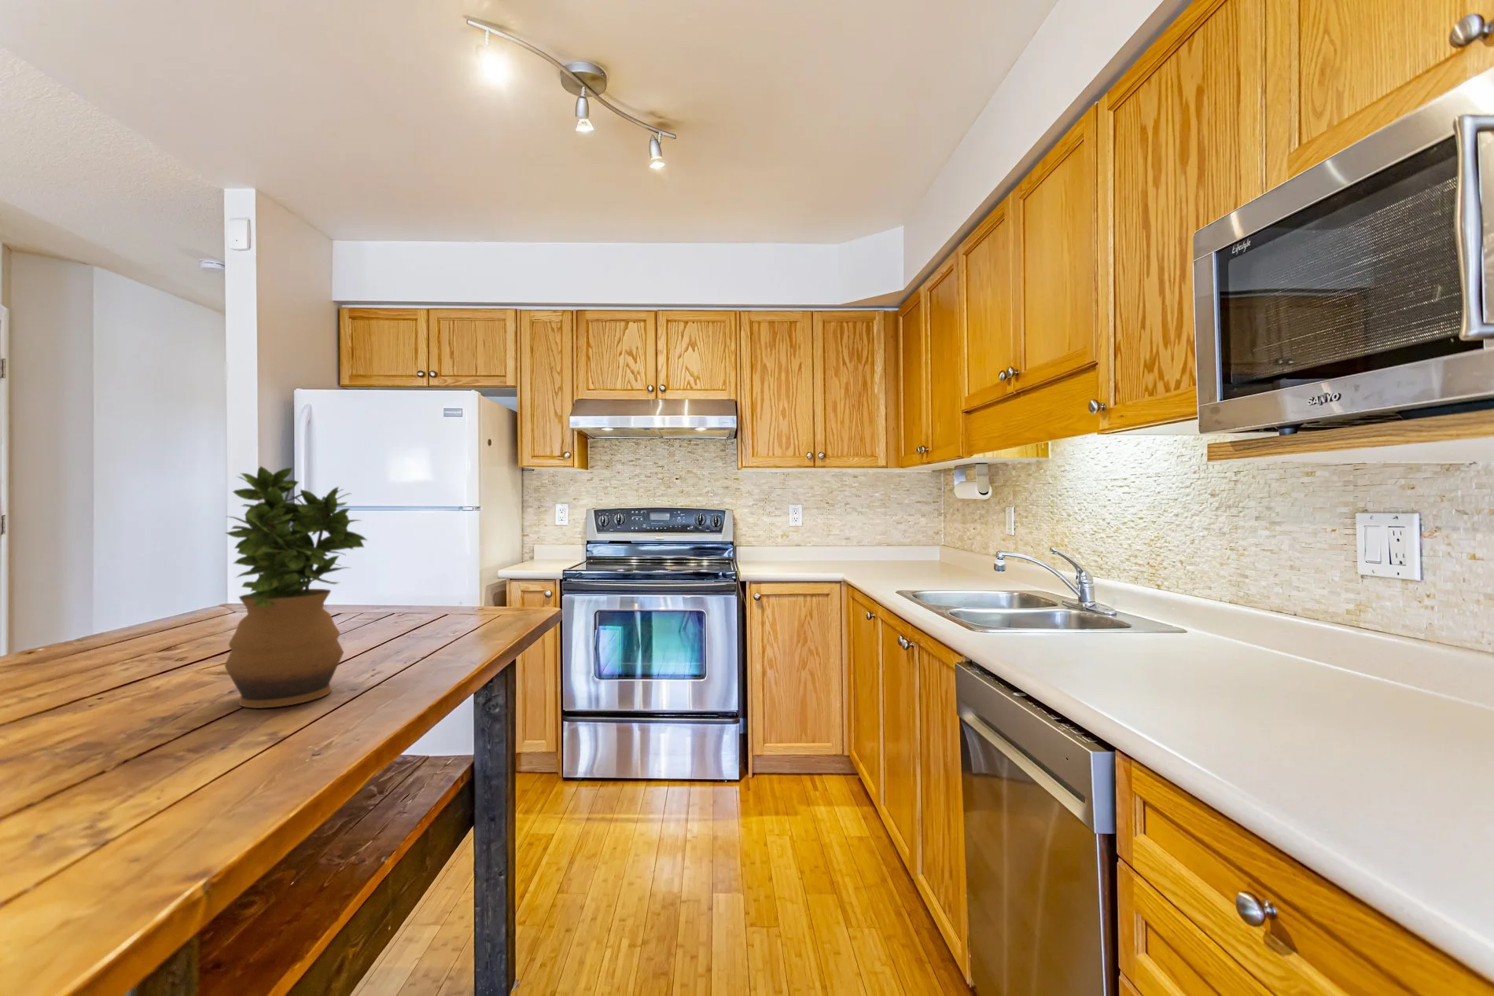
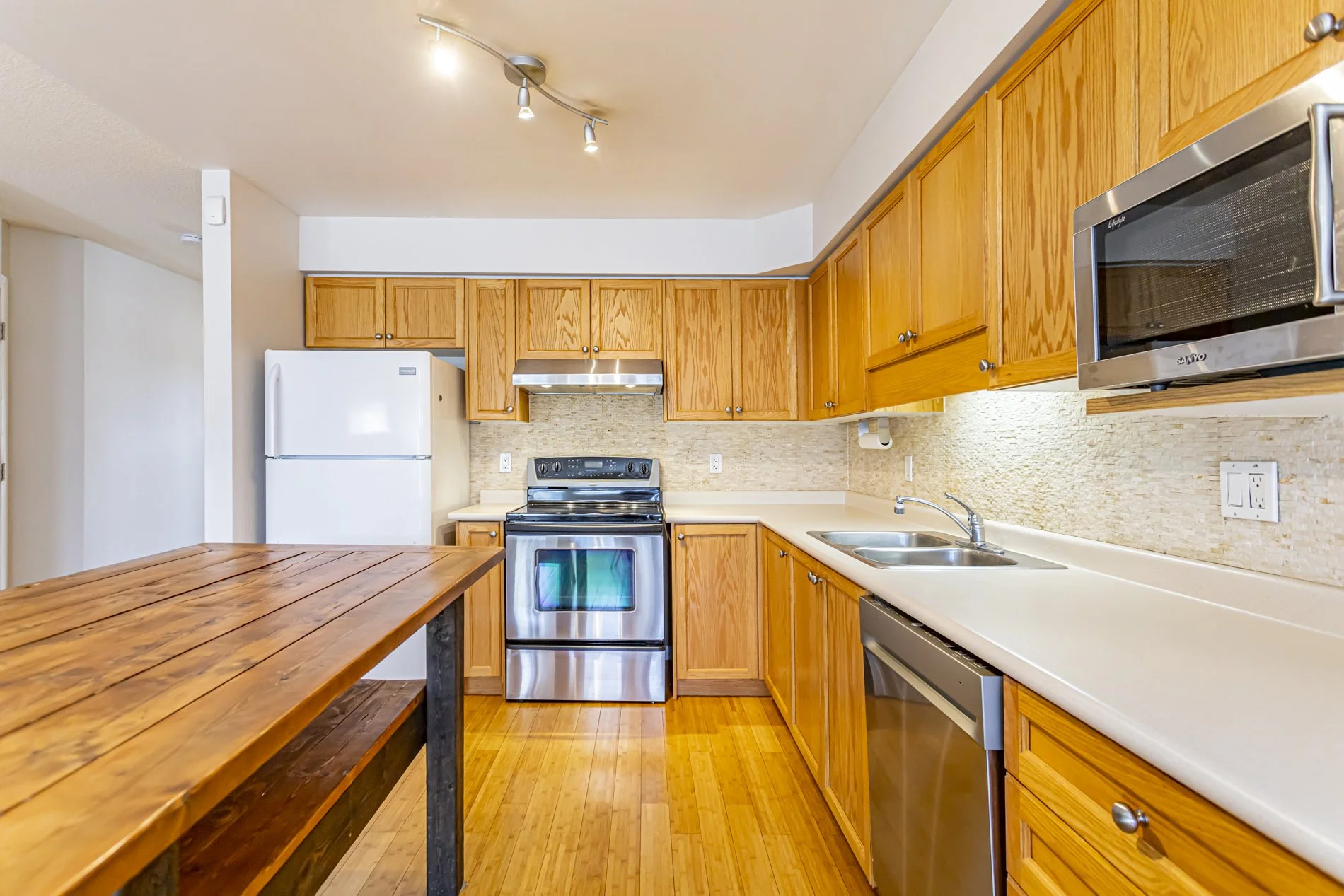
- potted plant (292, 581)
